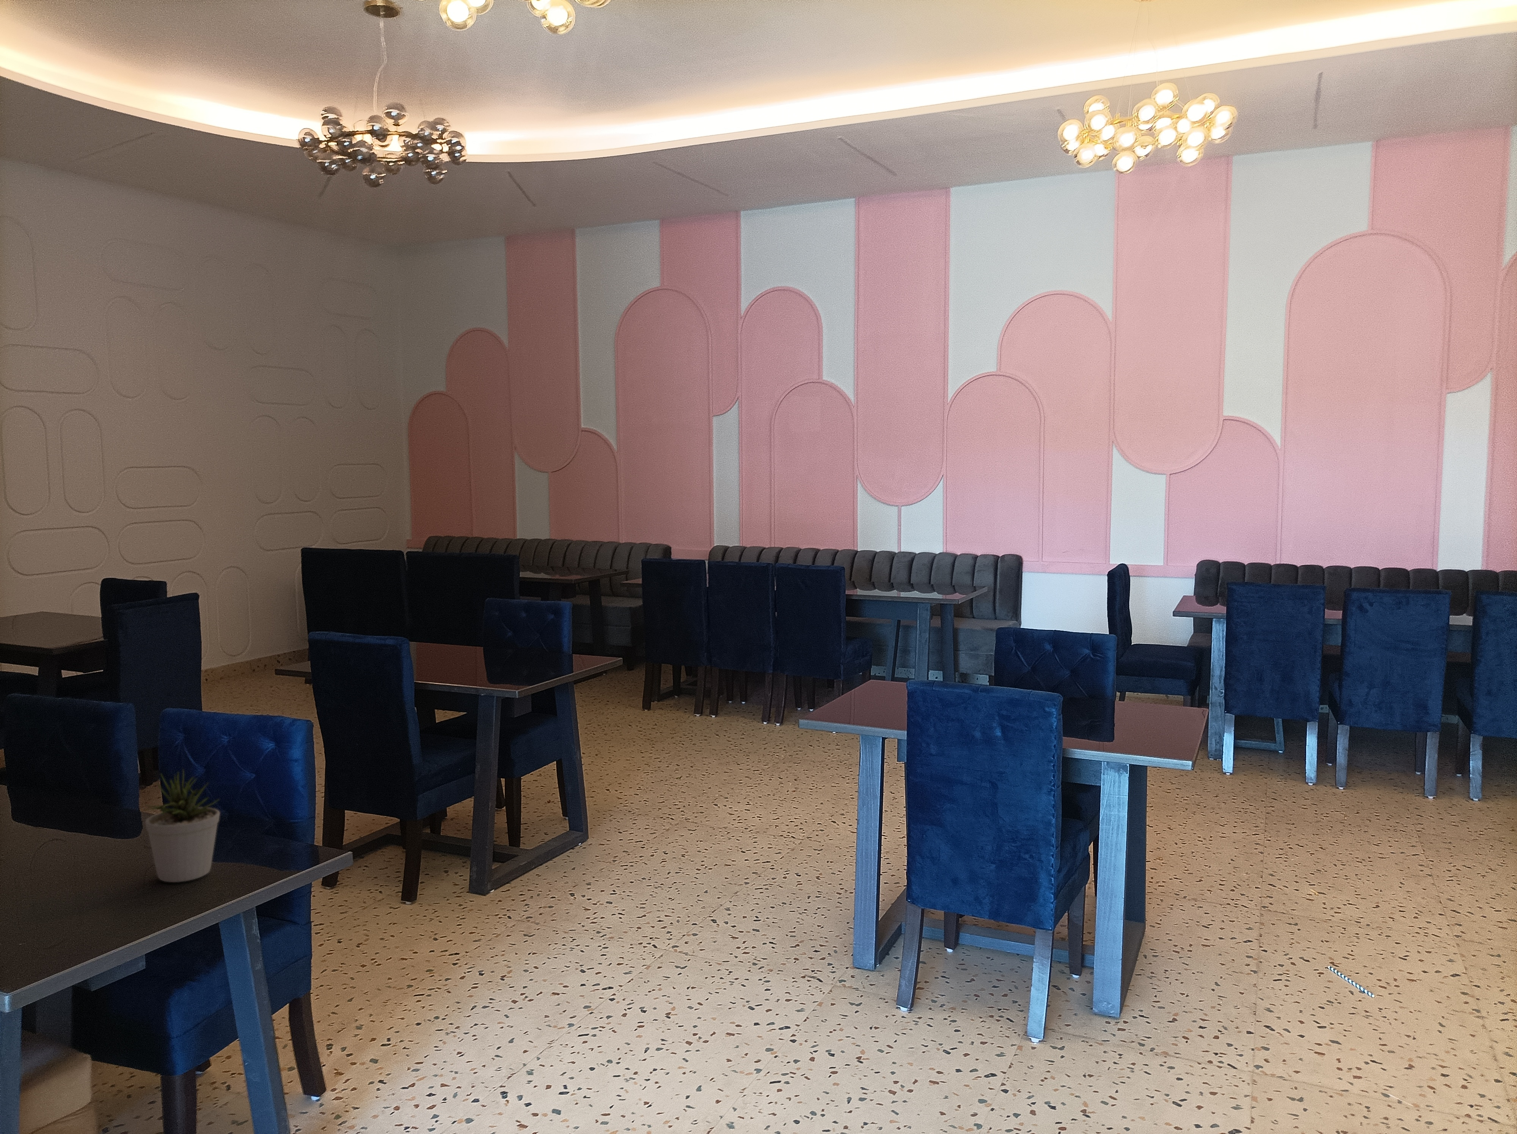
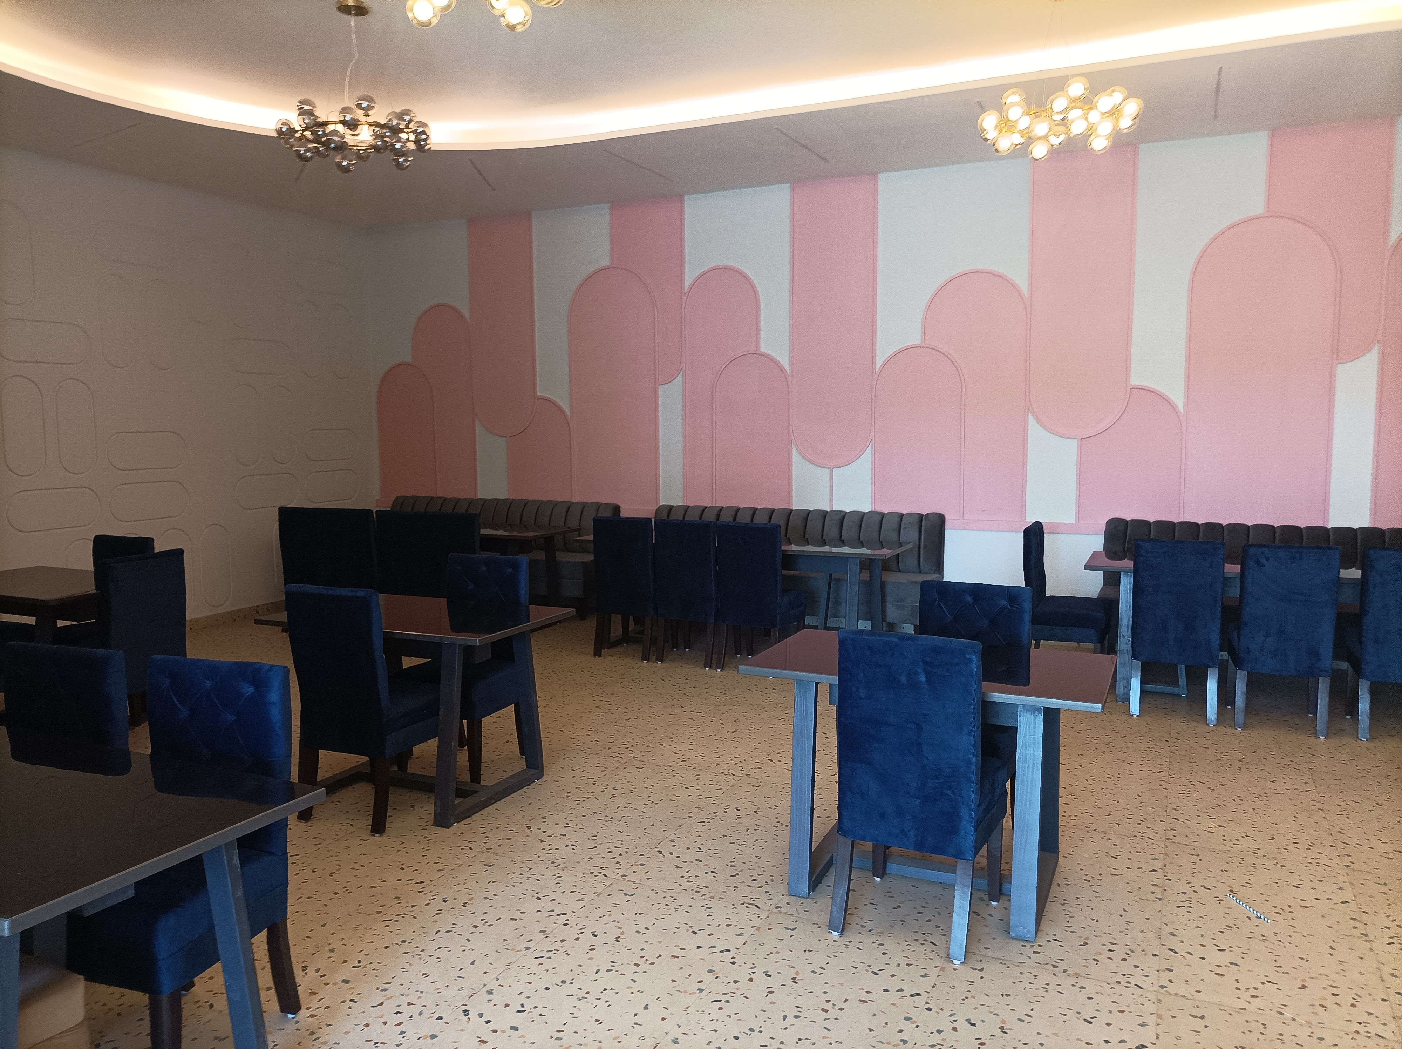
- potted plant (186, 823)
